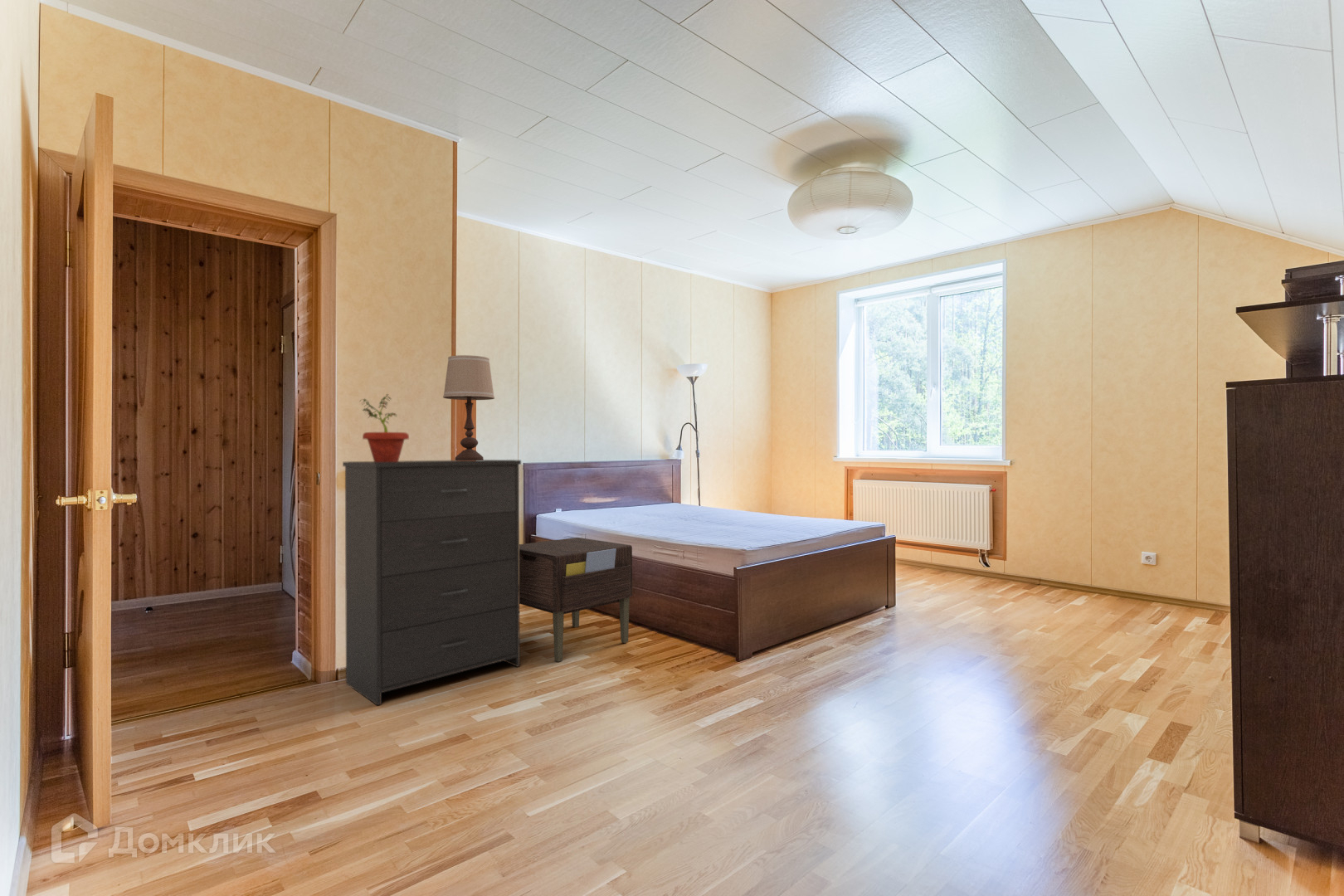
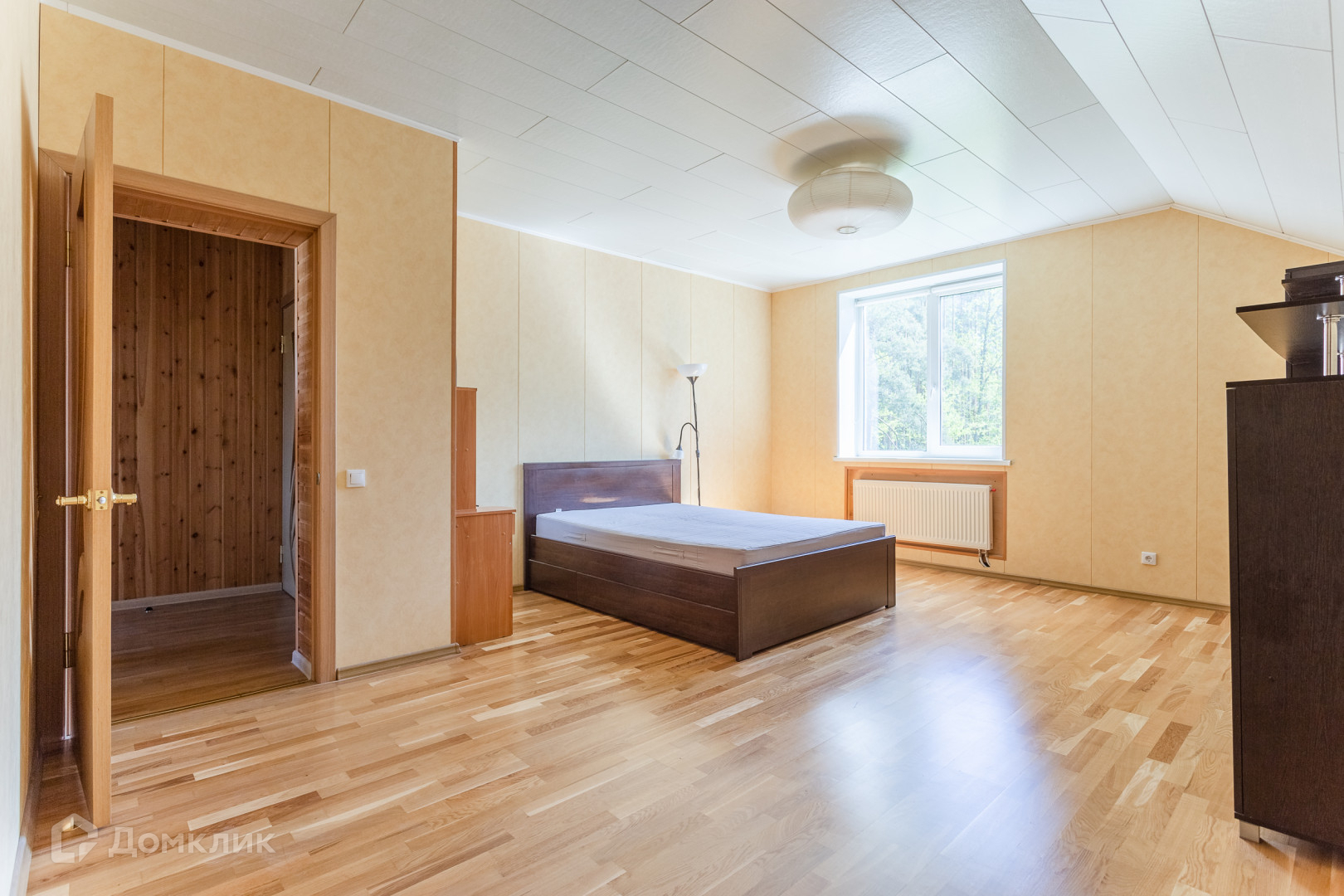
- potted plant (384, 427)
- nightstand (569, 594)
- table lamp (469, 408)
- dresser (436, 567)
